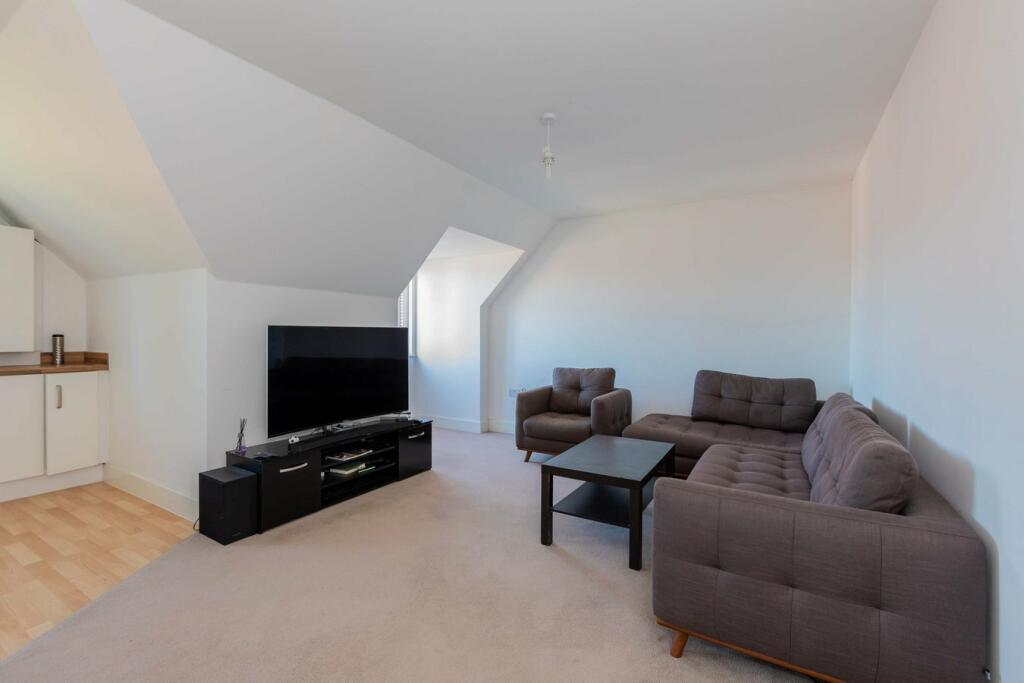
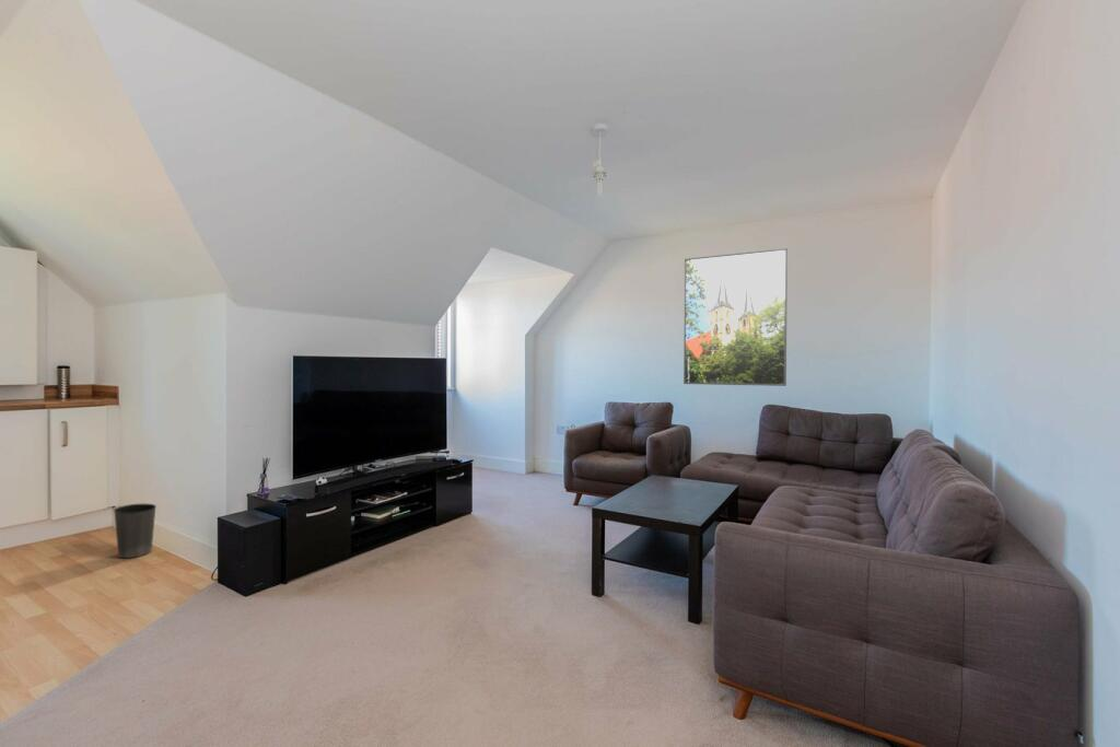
+ waste basket (135, 530)
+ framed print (733, 319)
